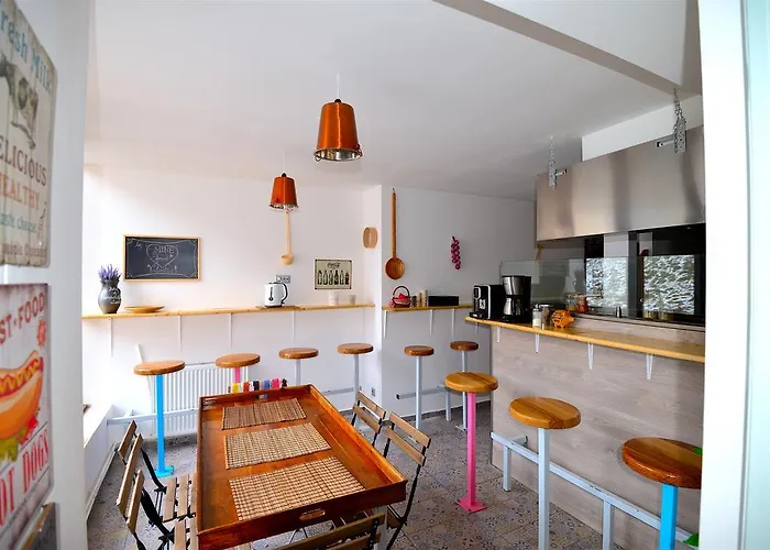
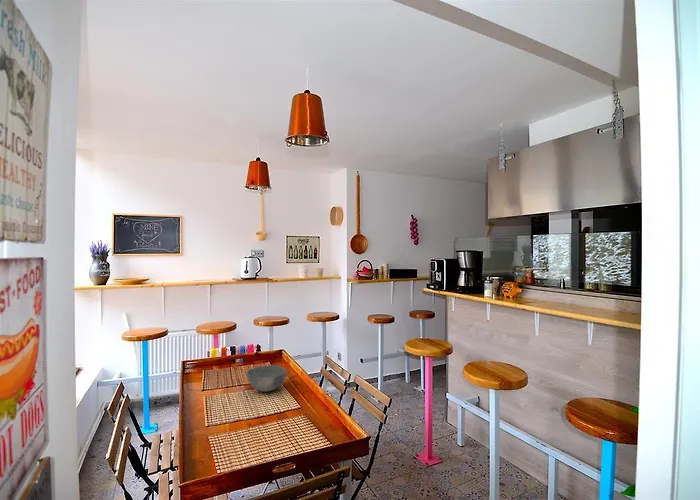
+ bowl (266, 380)
